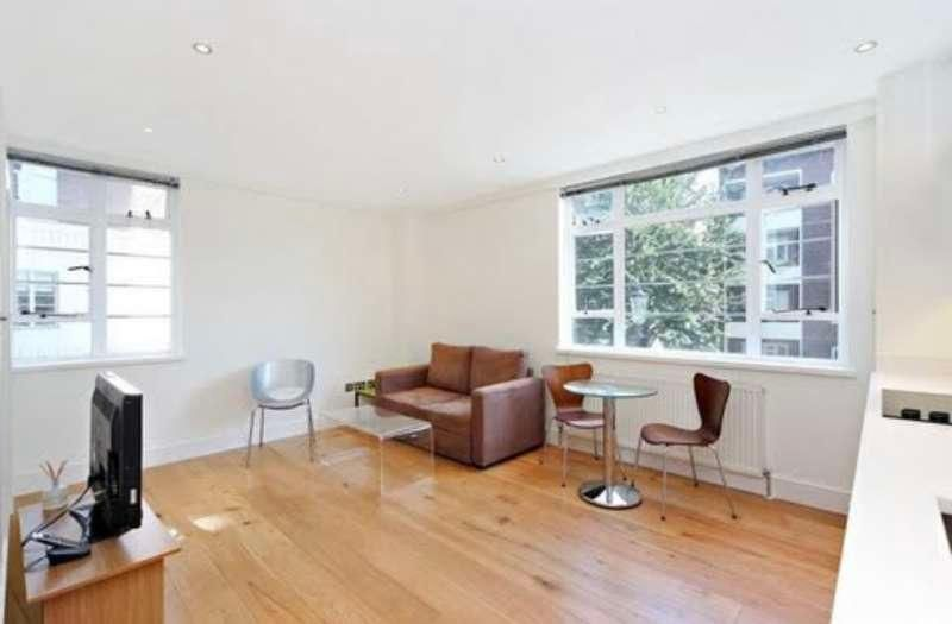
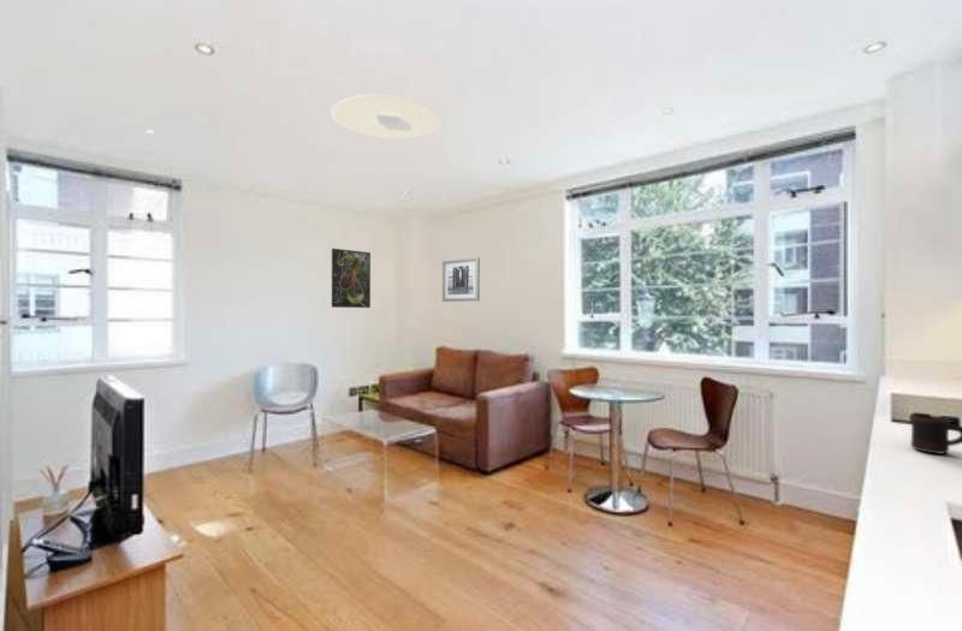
+ ceiling light (387, 114)
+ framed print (351, 279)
+ wall art (459, 280)
+ mug (938, 435)
